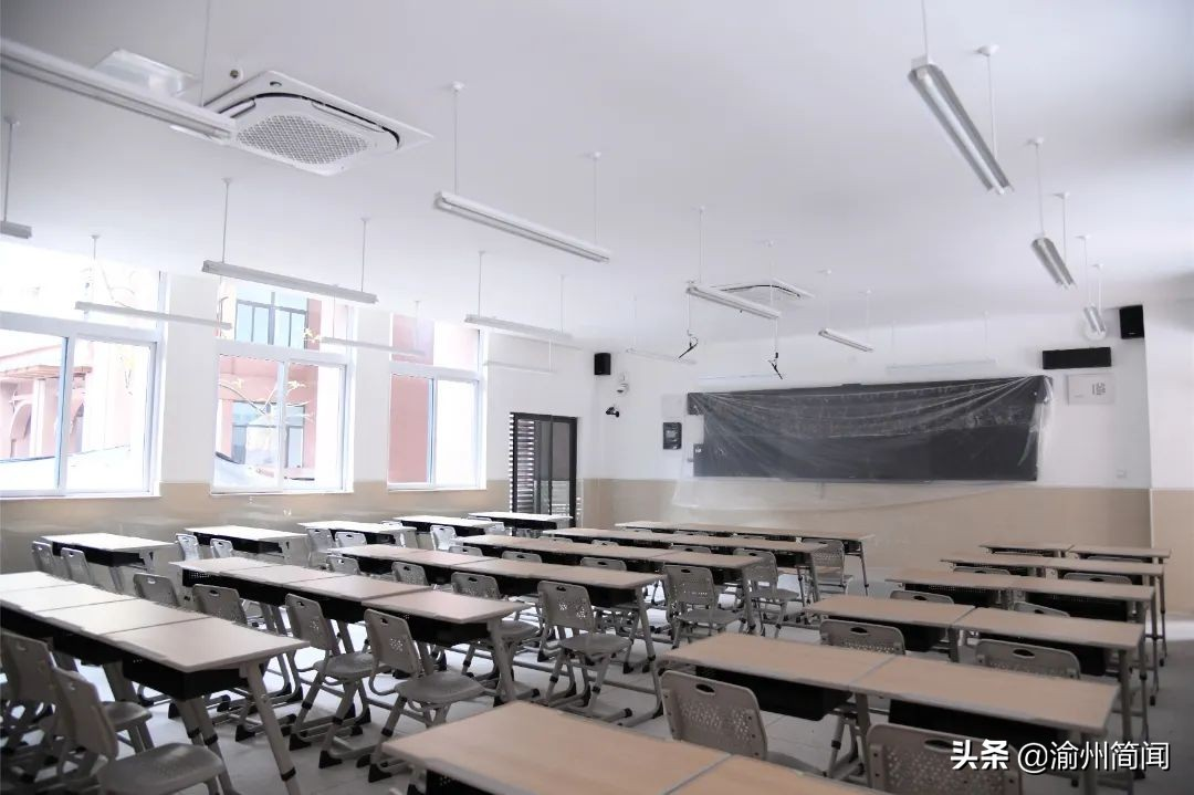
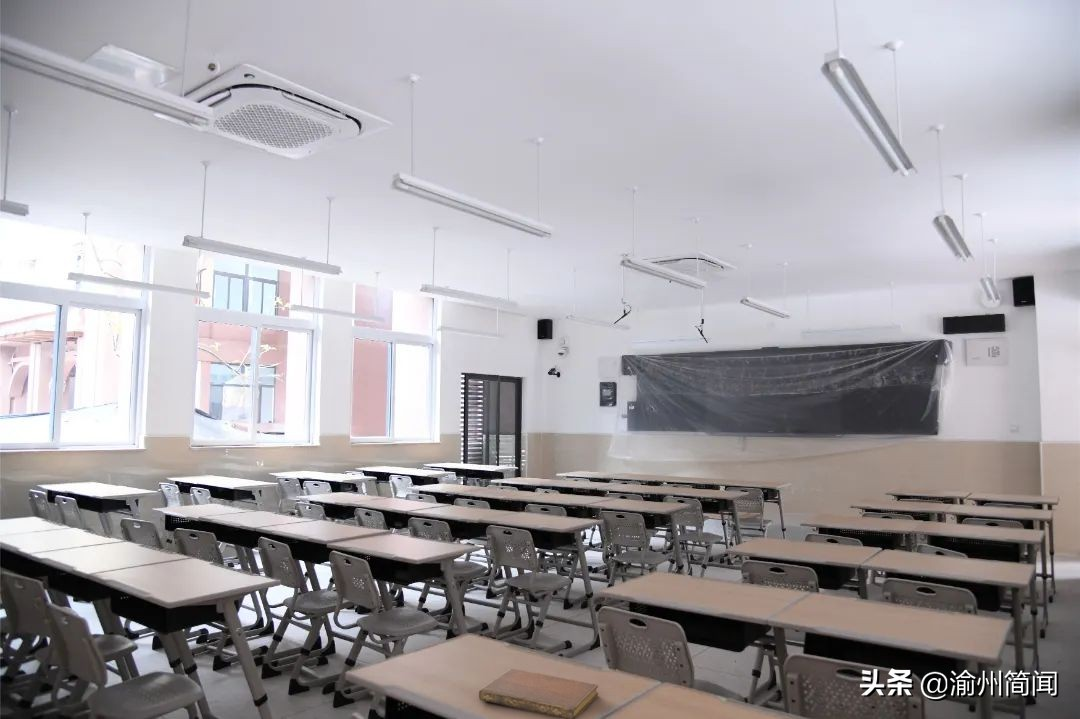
+ notebook (539, 692)
